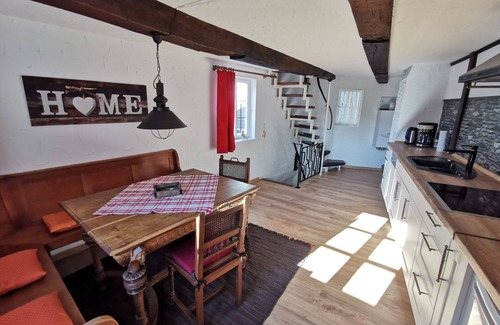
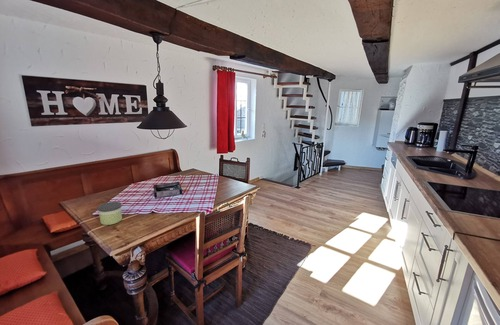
+ candle (110, 213)
